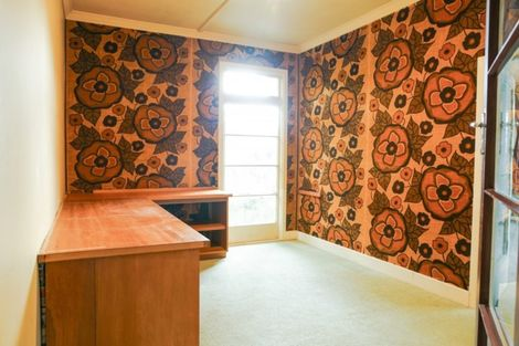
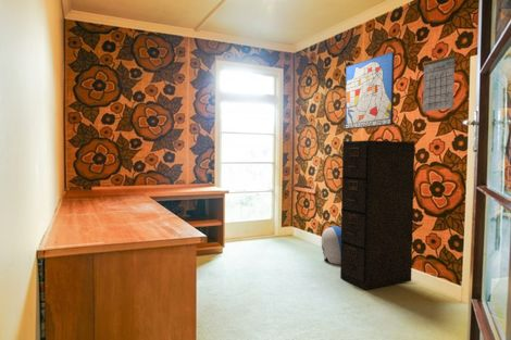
+ calendar (438, 78)
+ wall art (367, 93)
+ sun visor (337, 242)
+ filing cabinet (375, 211)
